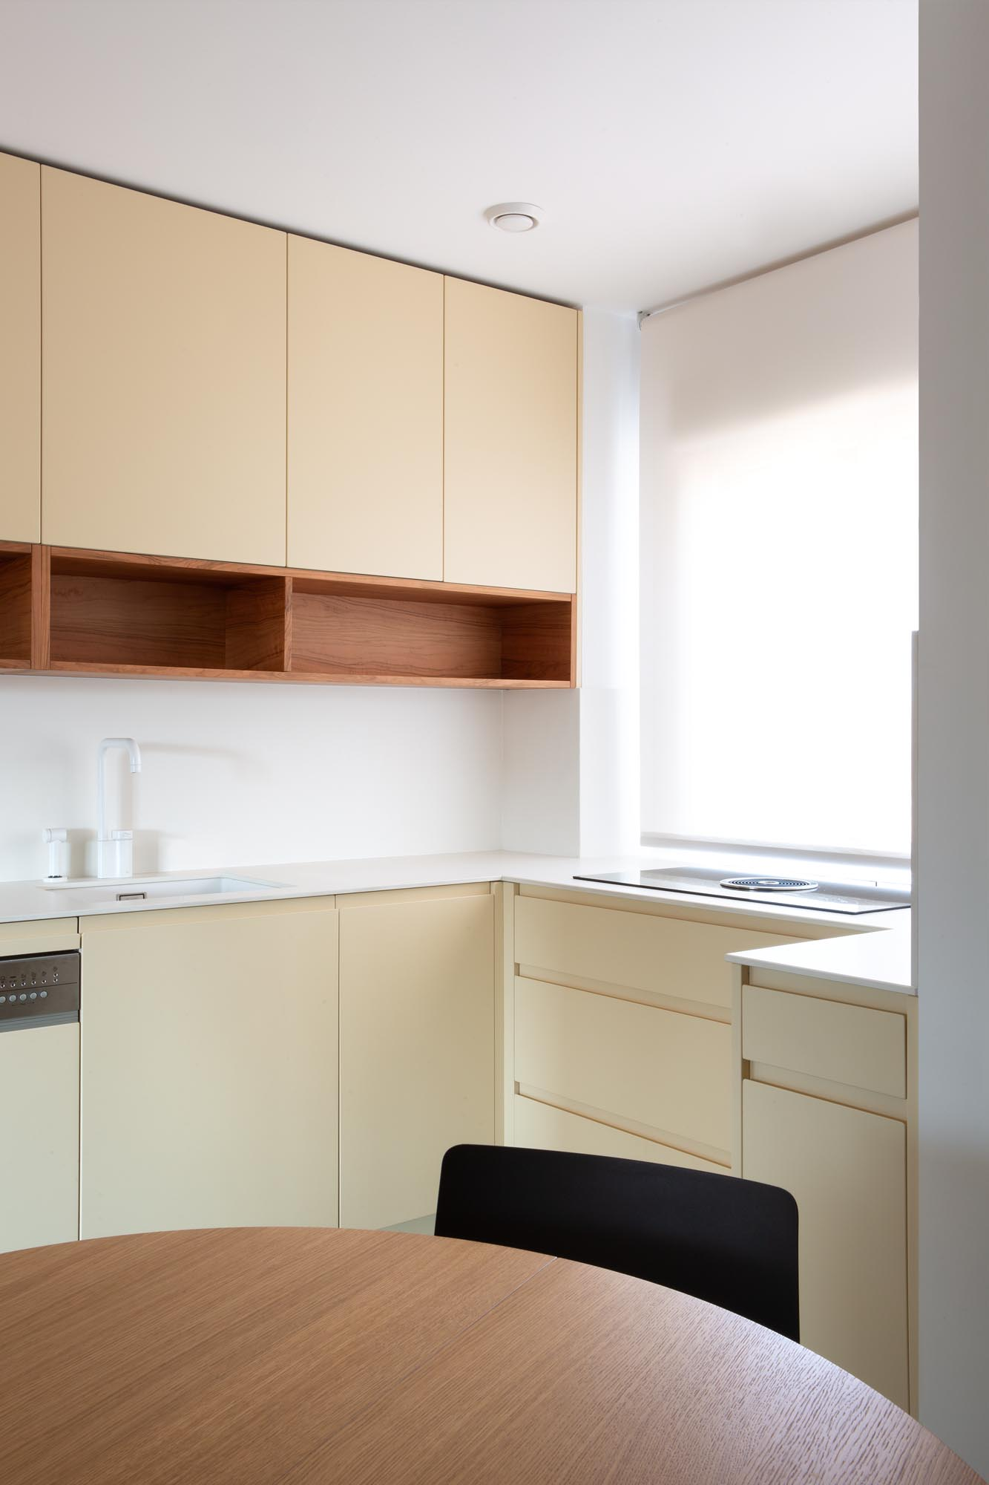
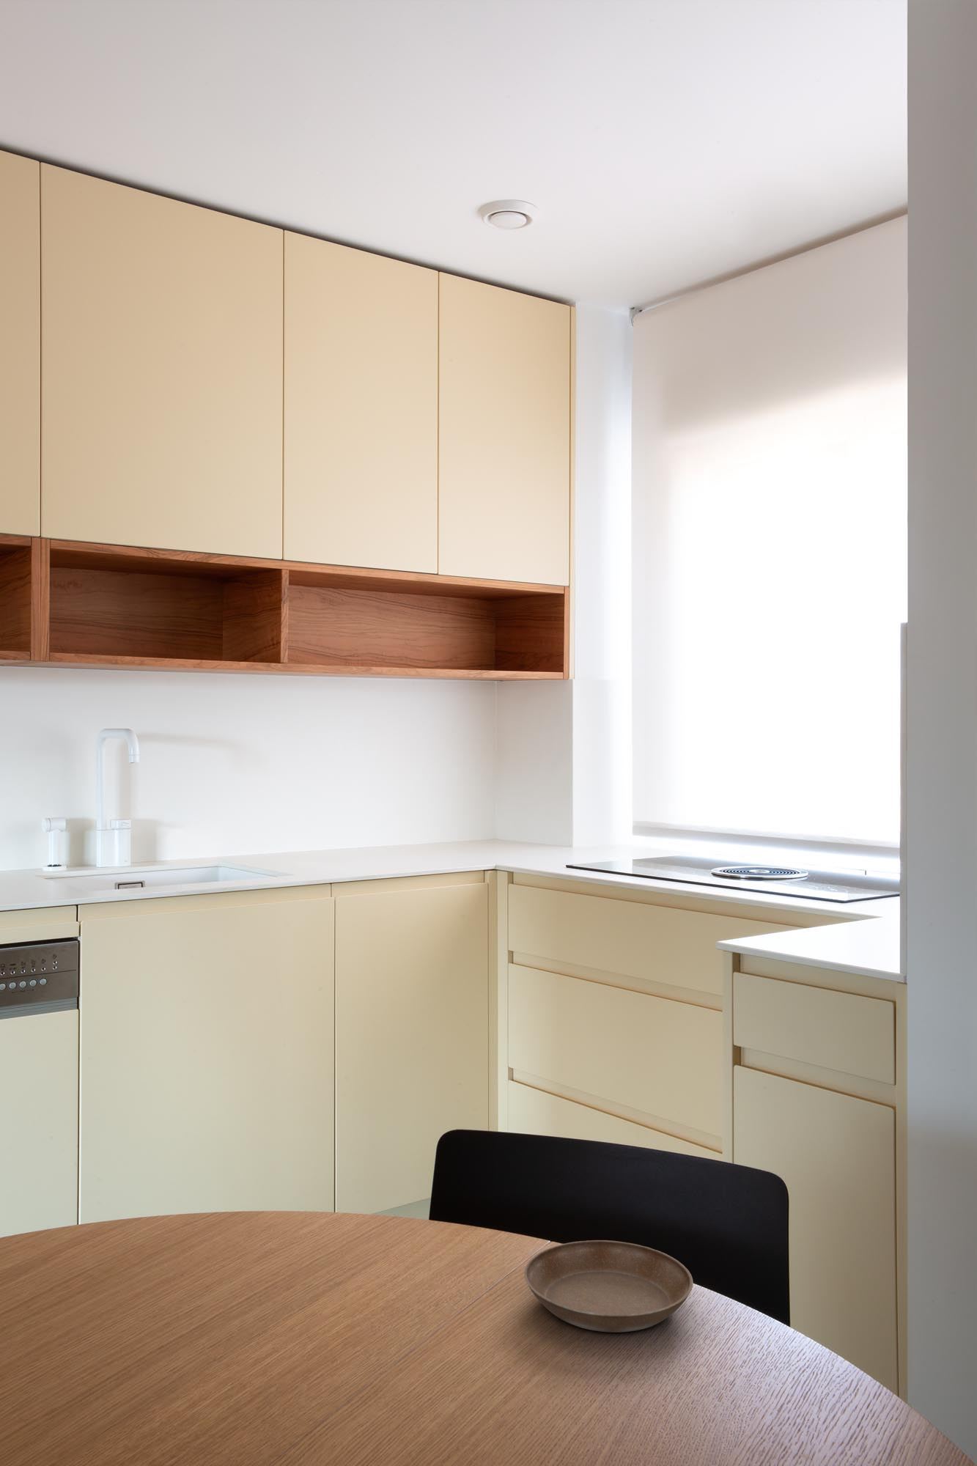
+ saucer (607, 1288)
